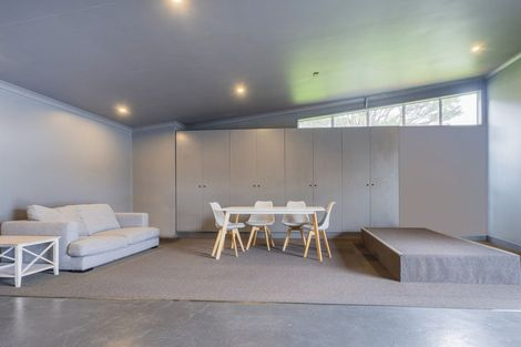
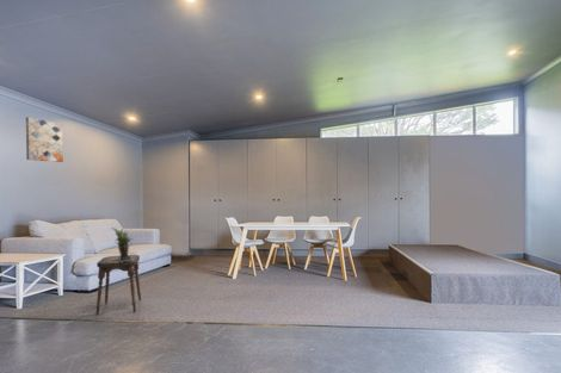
+ wall art (45, 141)
+ stool (109, 281)
+ potted plant (122, 243)
